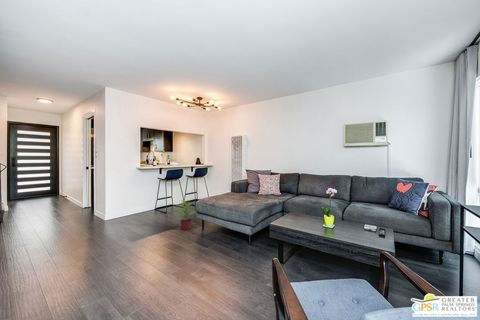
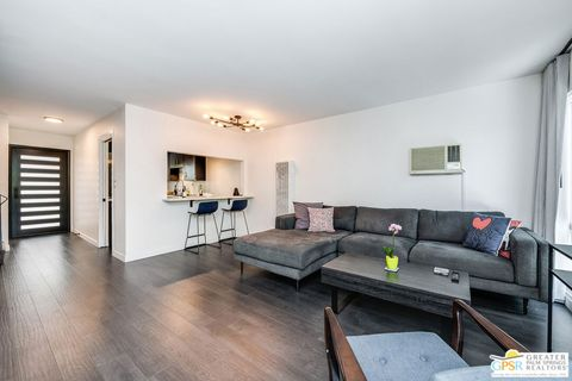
- potted plant (186, 213)
